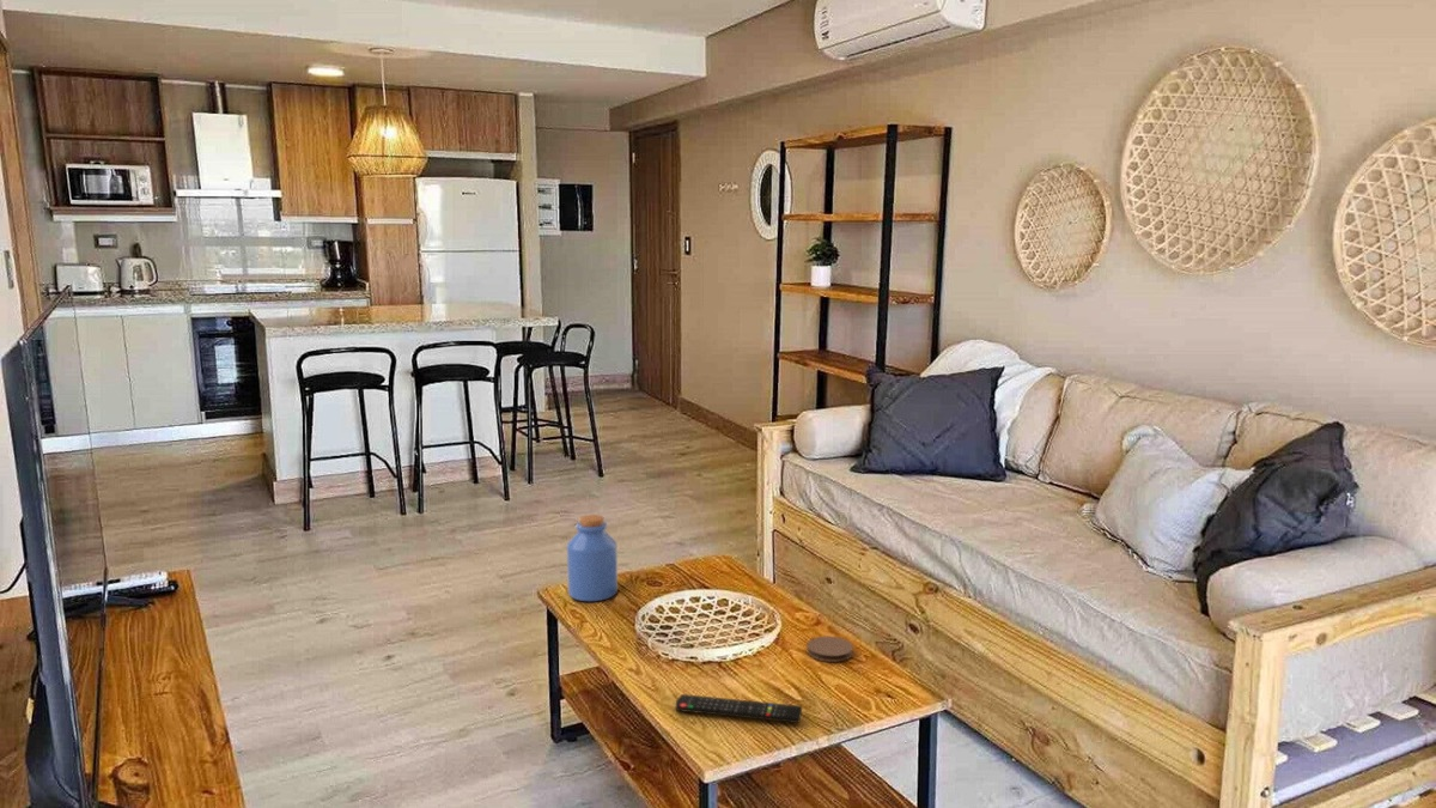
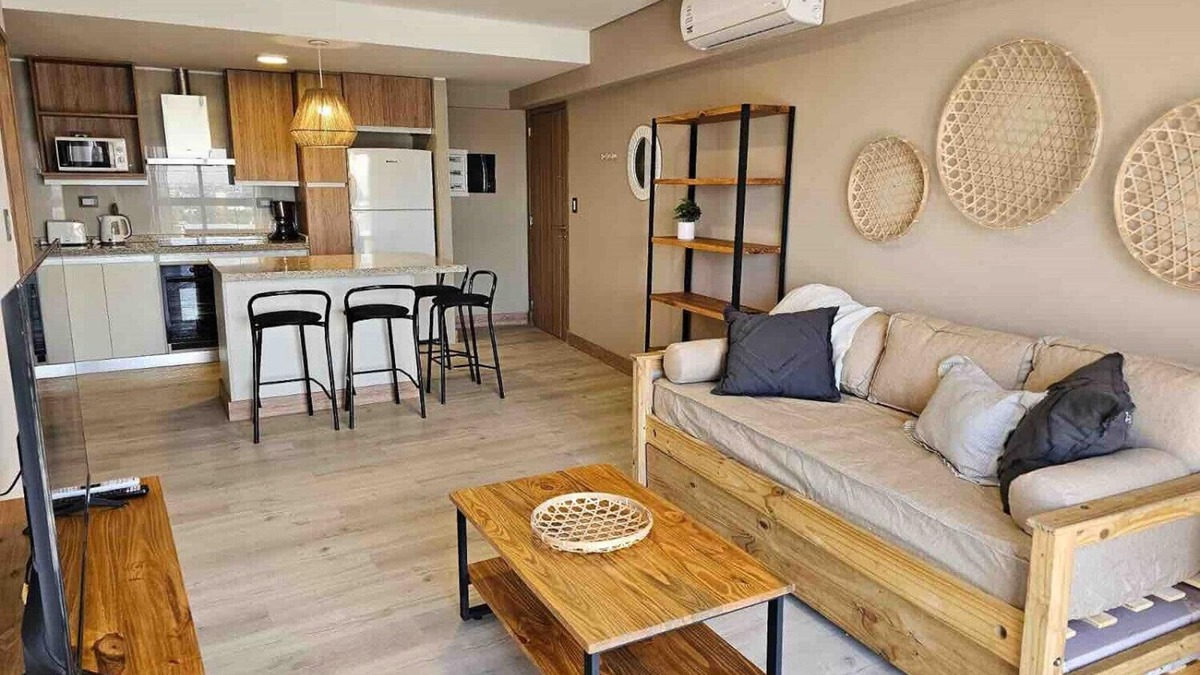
- coaster (829, 648)
- jar (591, 555)
- remote control (737, 709)
